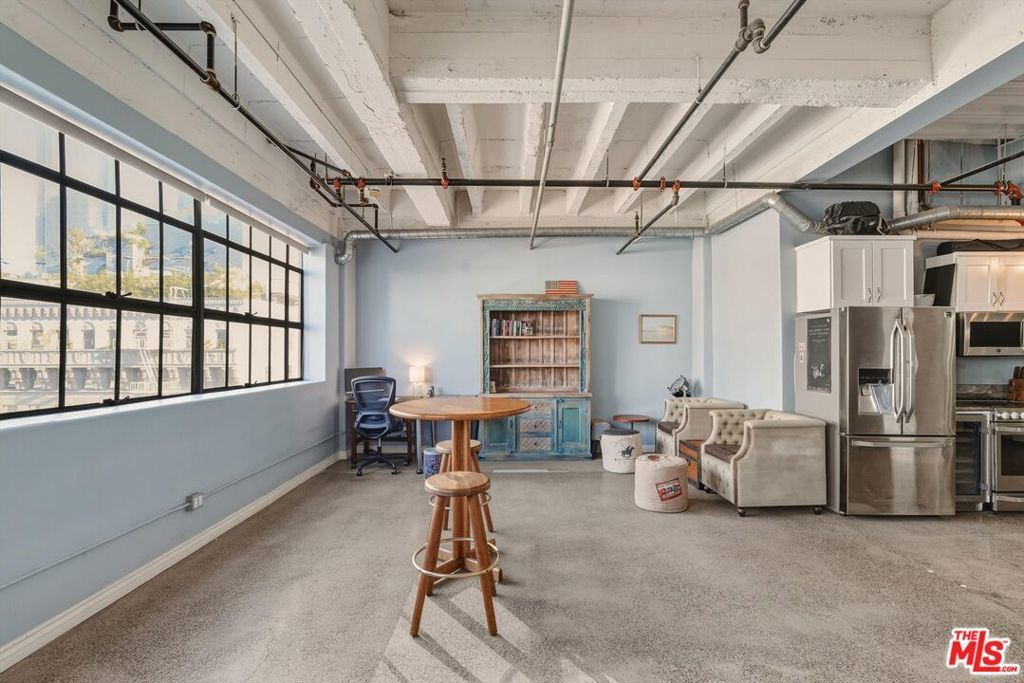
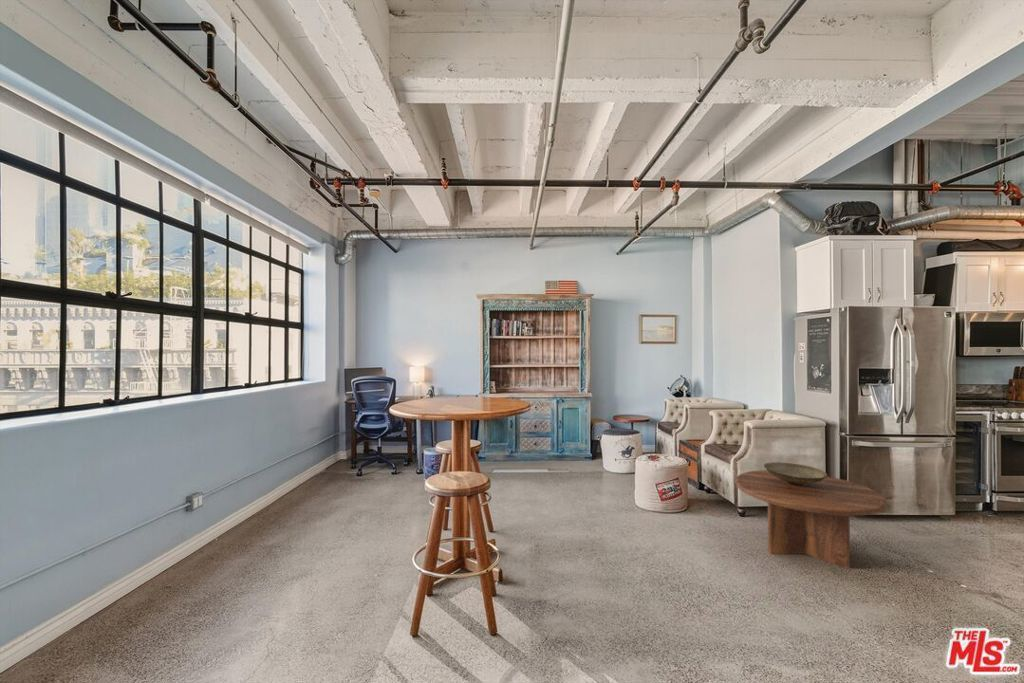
+ decorative bowl (794, 475)
+ coffee table (805, 519)
